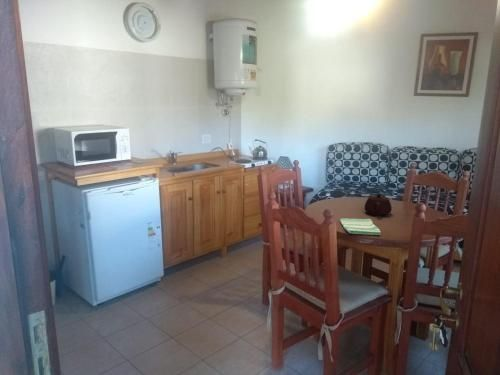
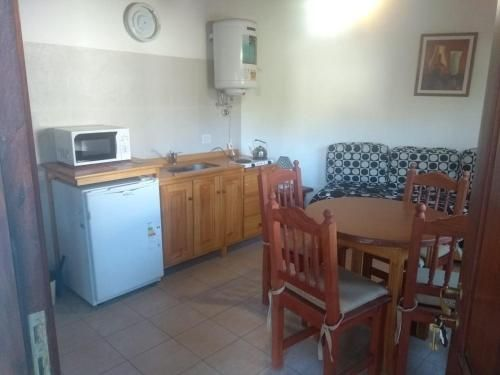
- teapot (378, 203)
- dish towel (359, 225)
